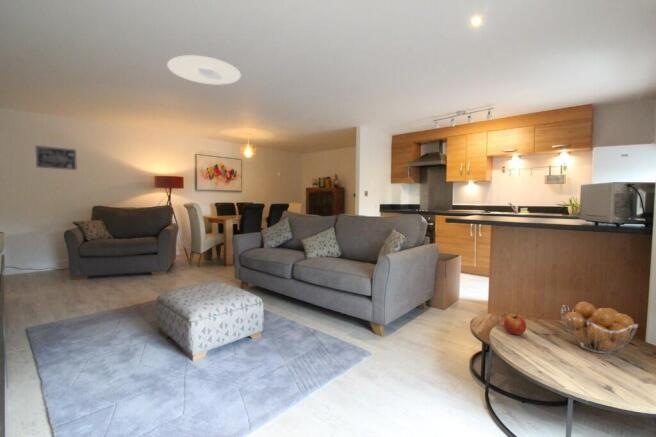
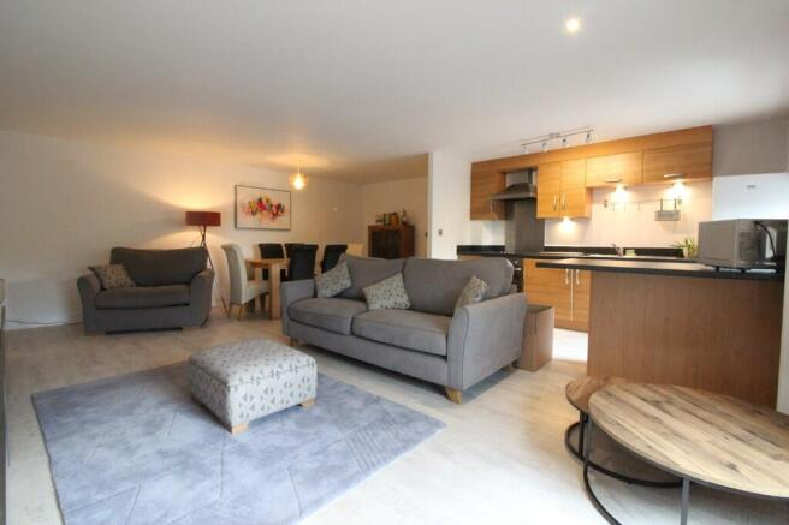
- ceiling light (205, 68)
- apple (514, 323)
- wall art (56, 158)
- fruit basket (596, 326)
